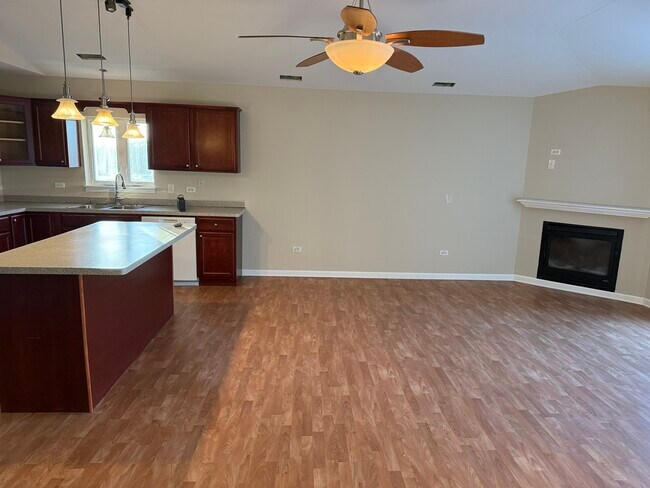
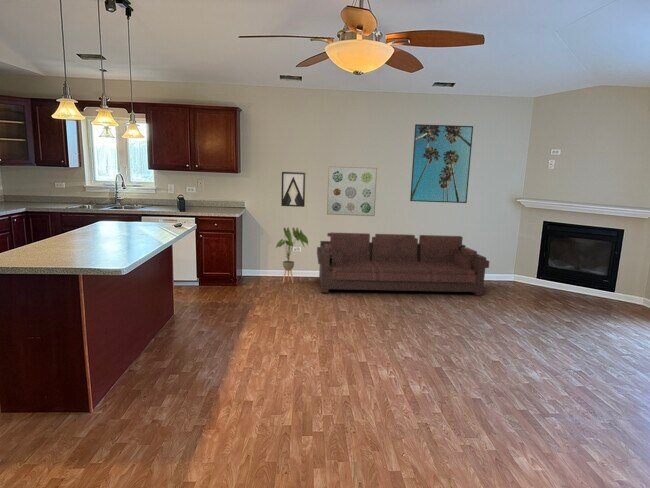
+ house plant (290, 253)
+ sofa (397, 262)
+ wall art (293, 189)
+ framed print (441, 164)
+ wall art (351, 191)
